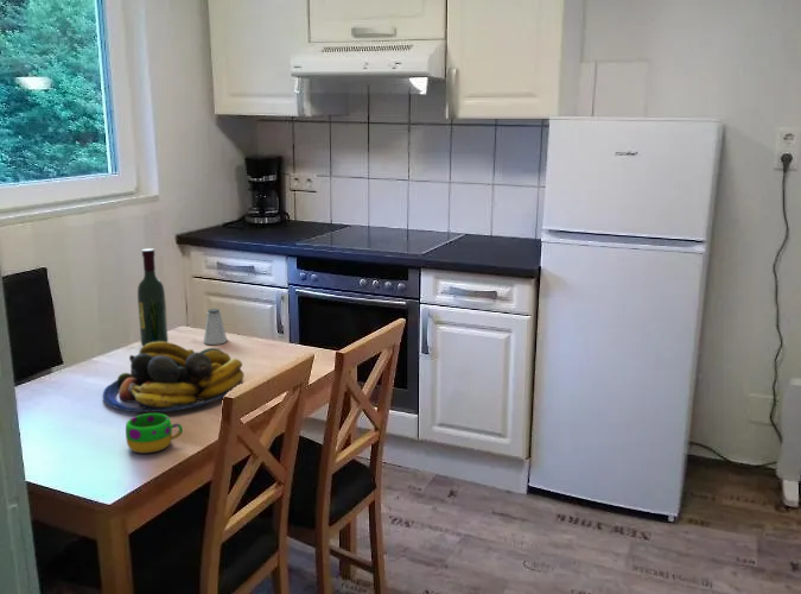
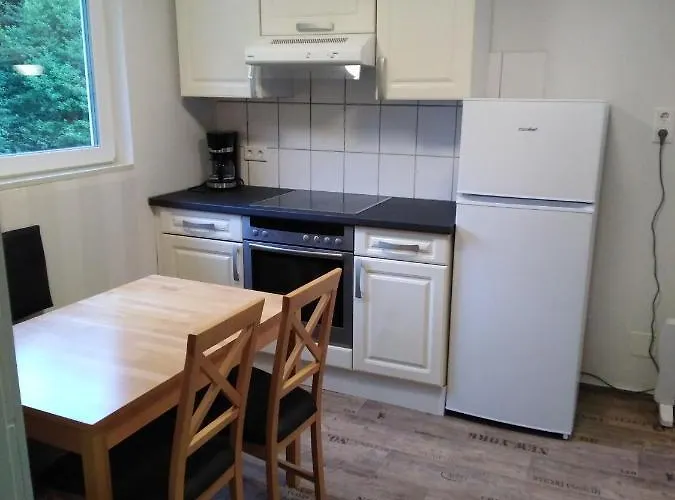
- wine bottle (151, 298)
- fruit bowl (172, 365)
- saltshaker (214, 326)
- mug (154, 432)
